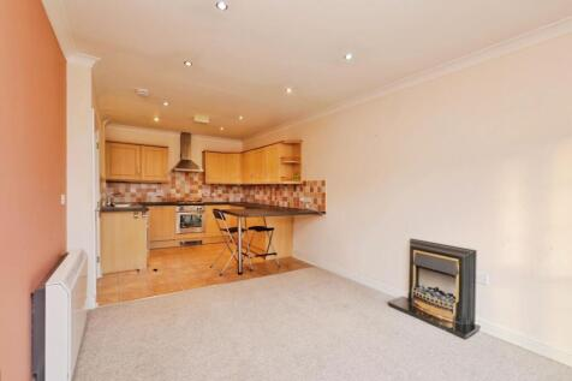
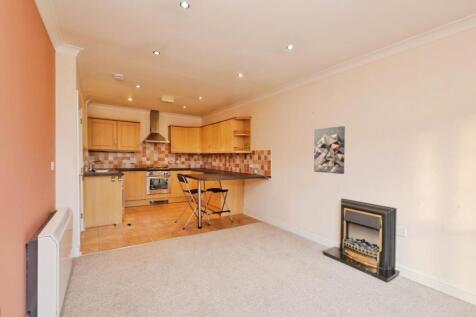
+ wall art (328, 150)
